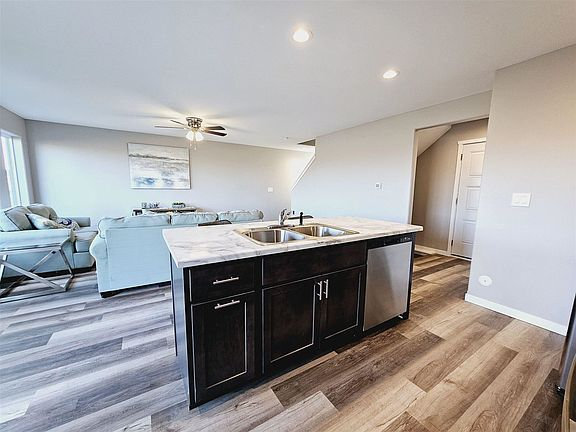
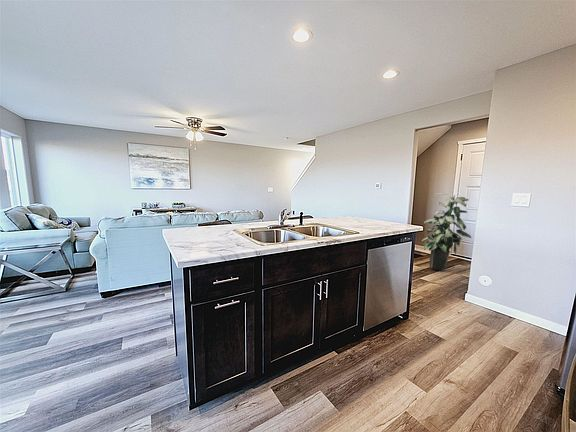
+ indoor plant (443, 231)
